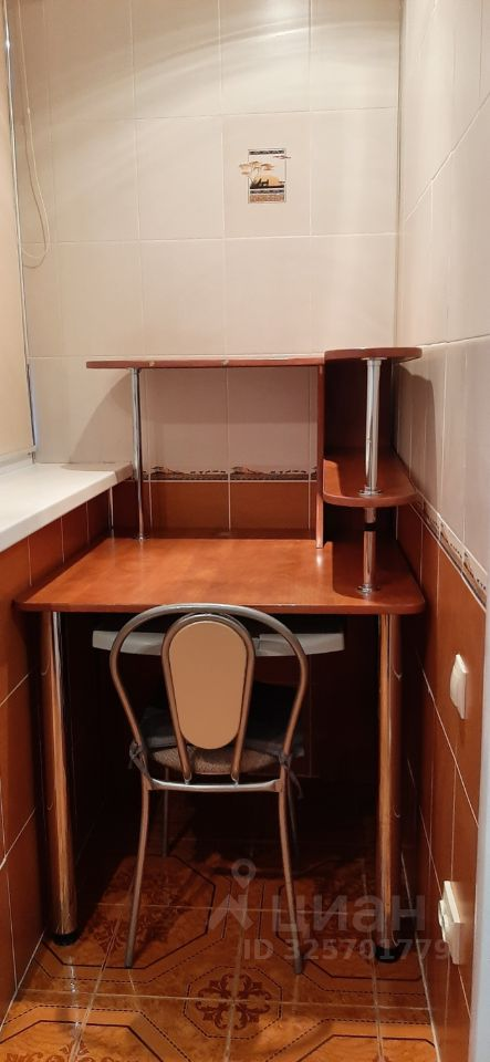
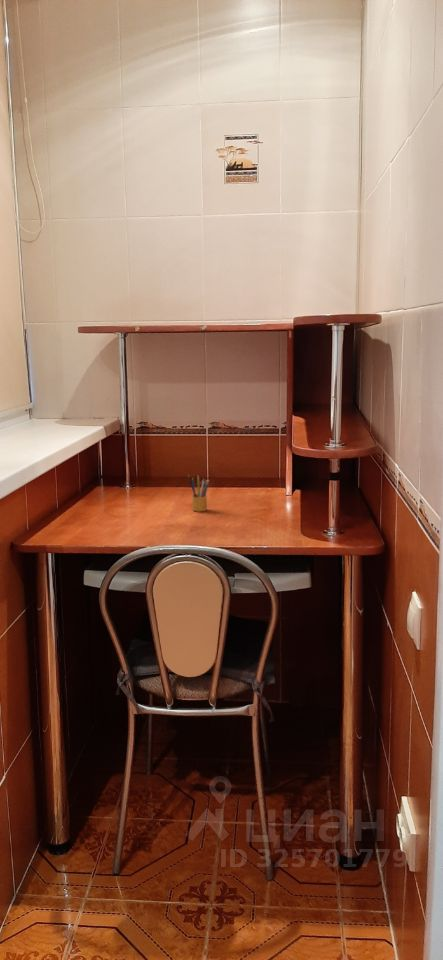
+ pencil box (198, 492)
